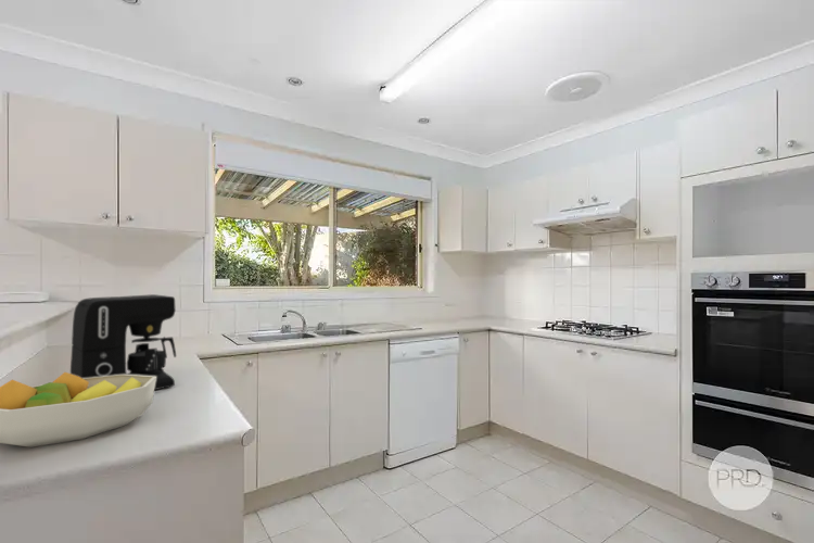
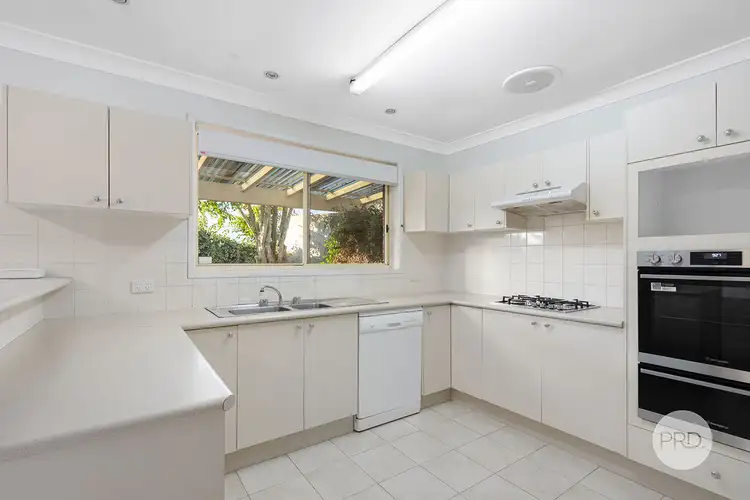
- fruit bowl (74, 400)
- coffee maker (131, 341)
